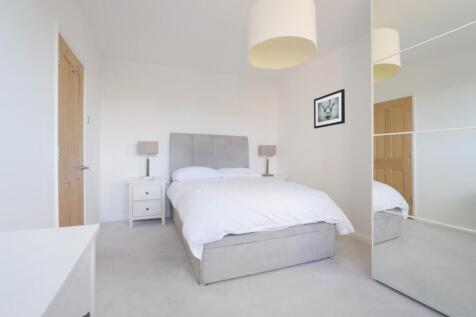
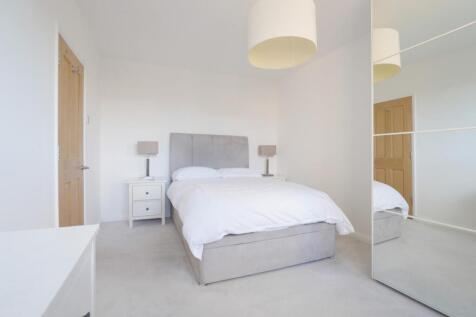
- wall art (328, 110)
